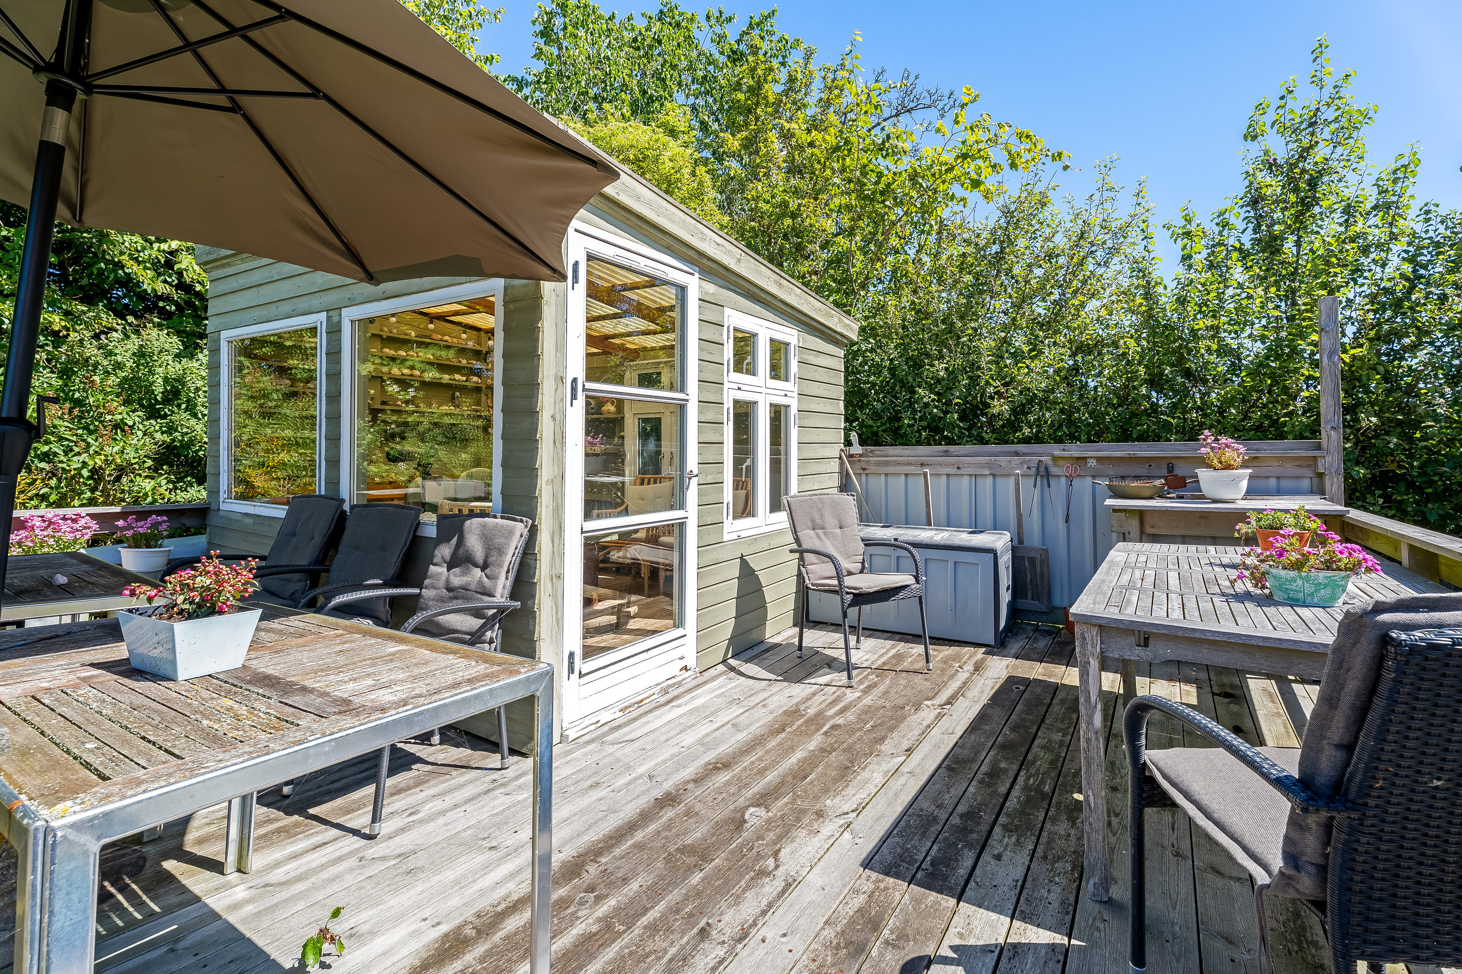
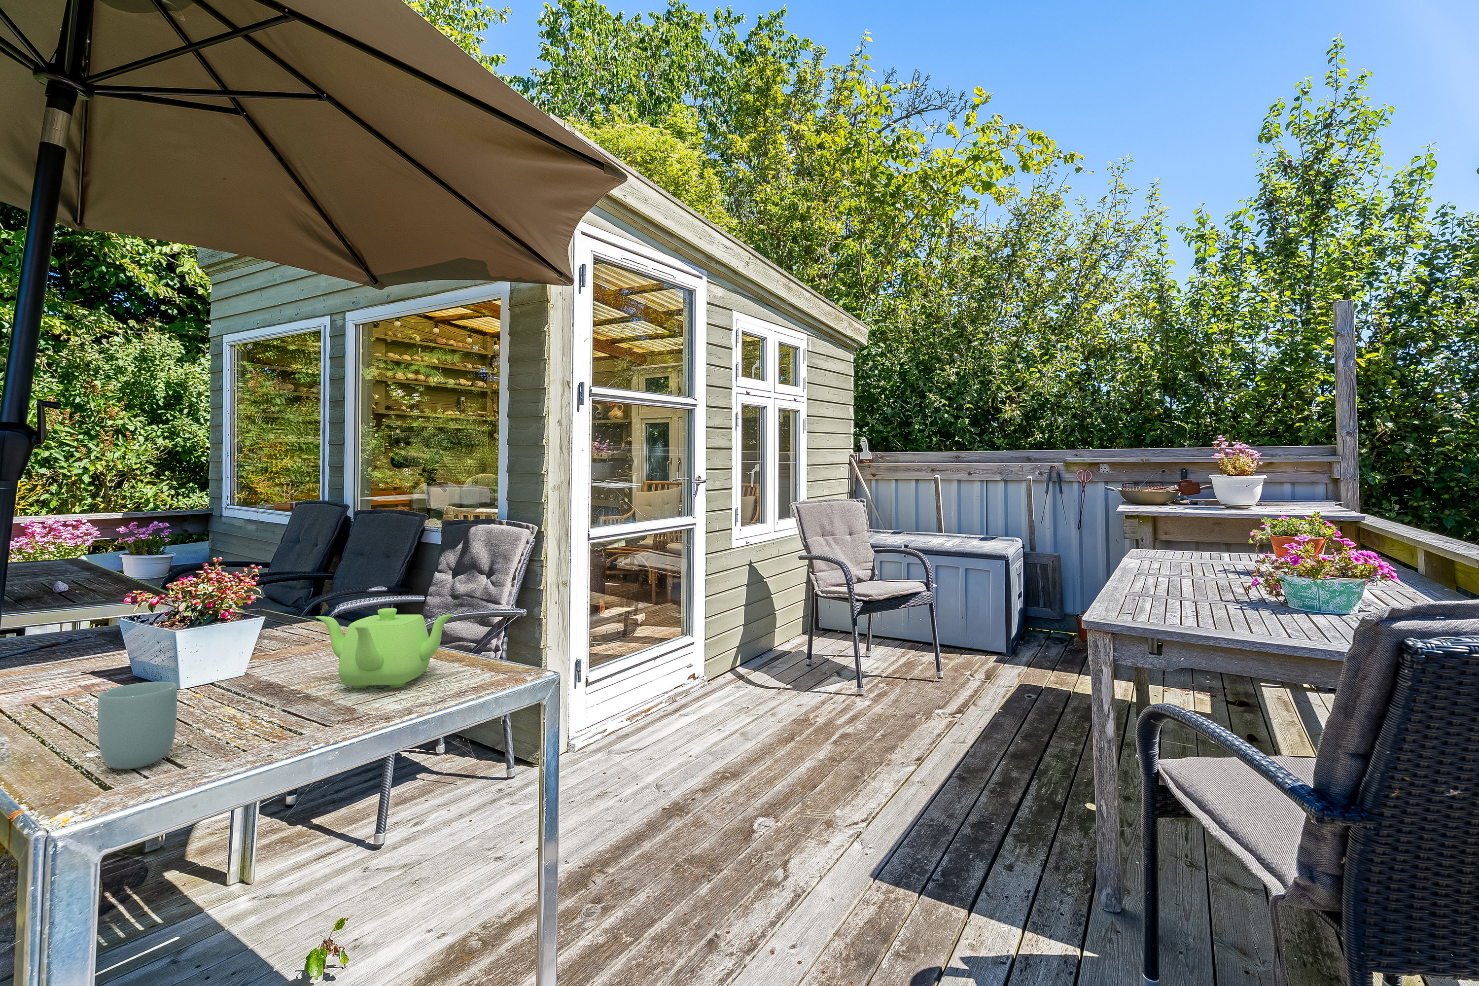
+ teapot (383, 647)
+ cup (138, 726)
